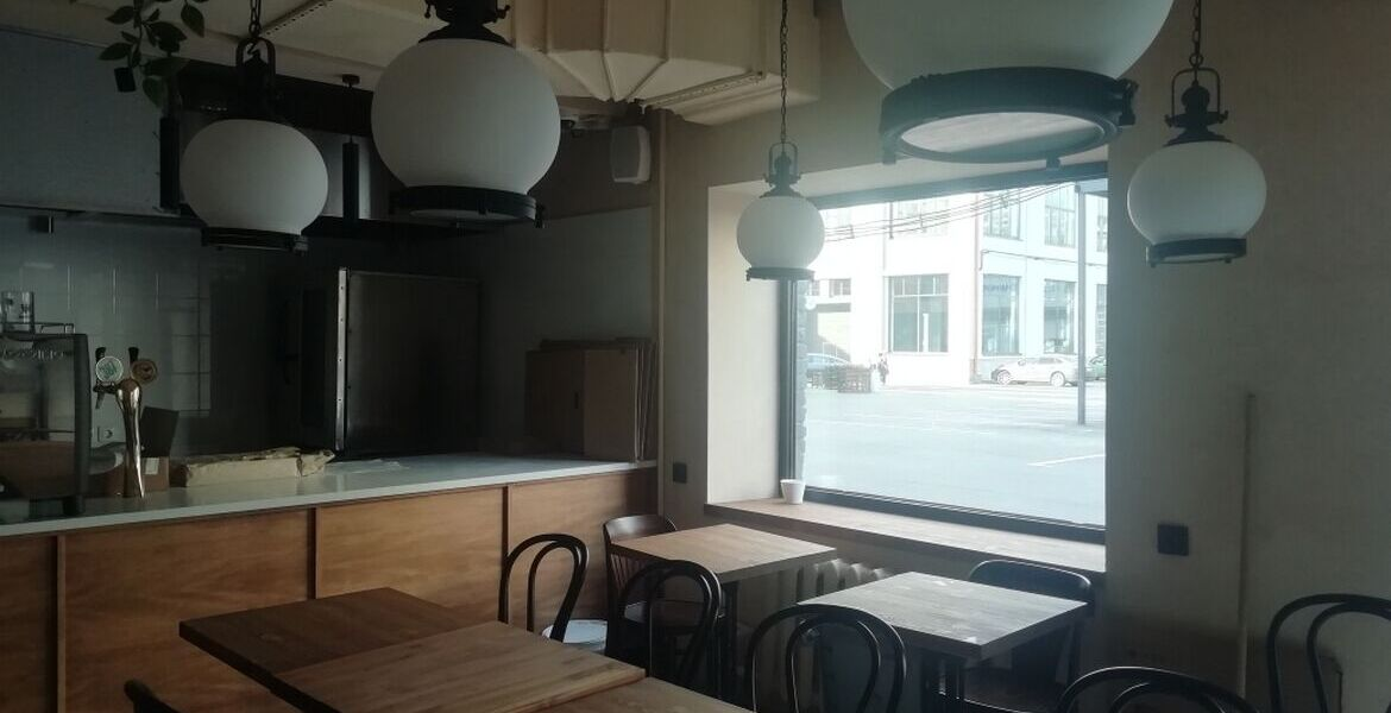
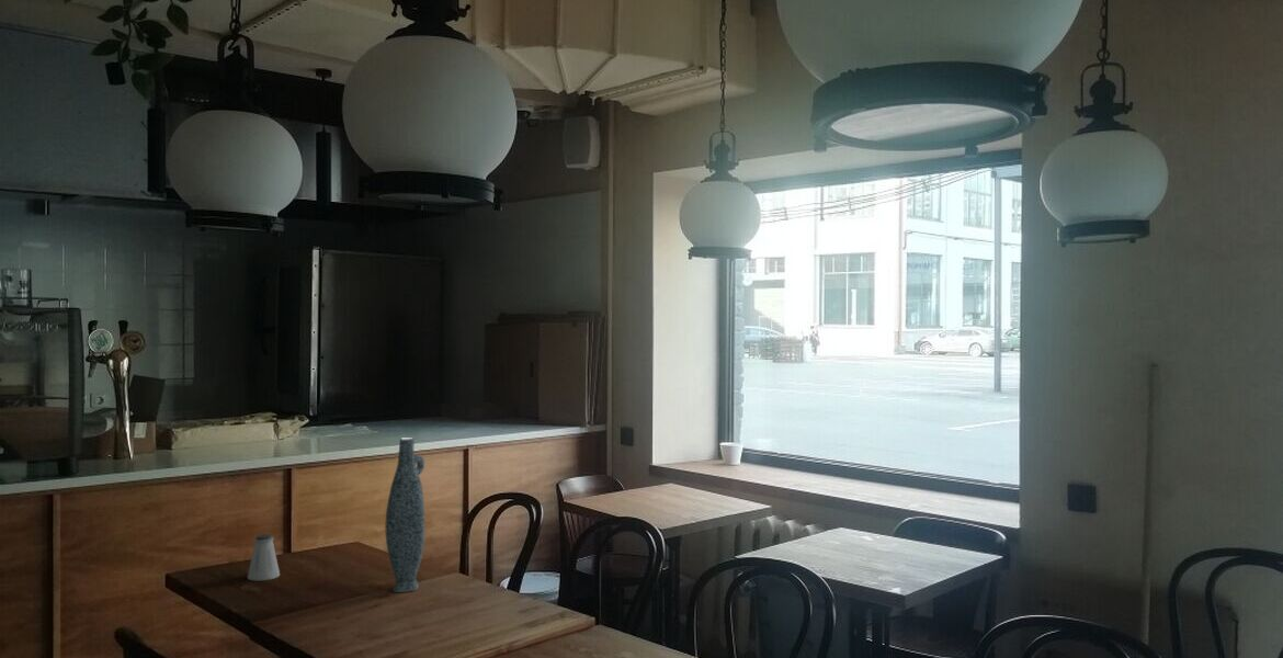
+ vase (406, 512)
+ saltshaker (263, 556)
